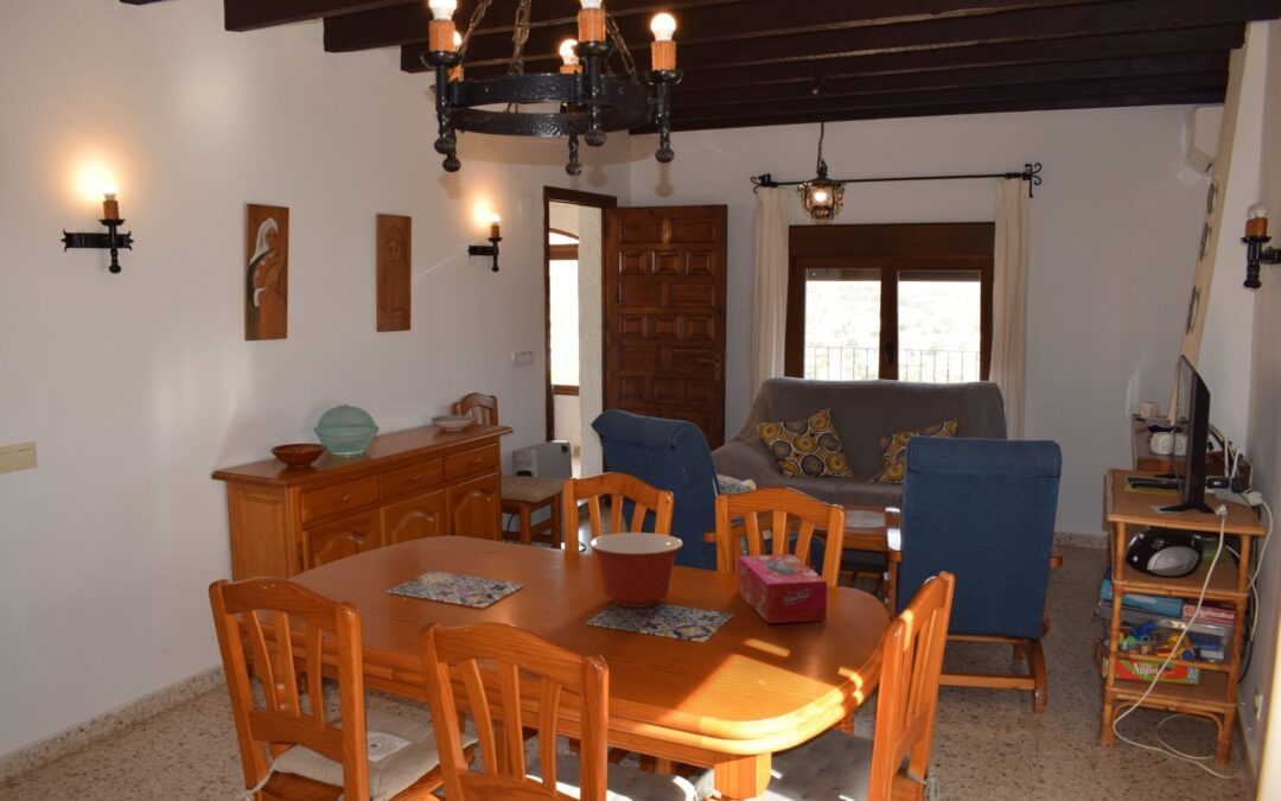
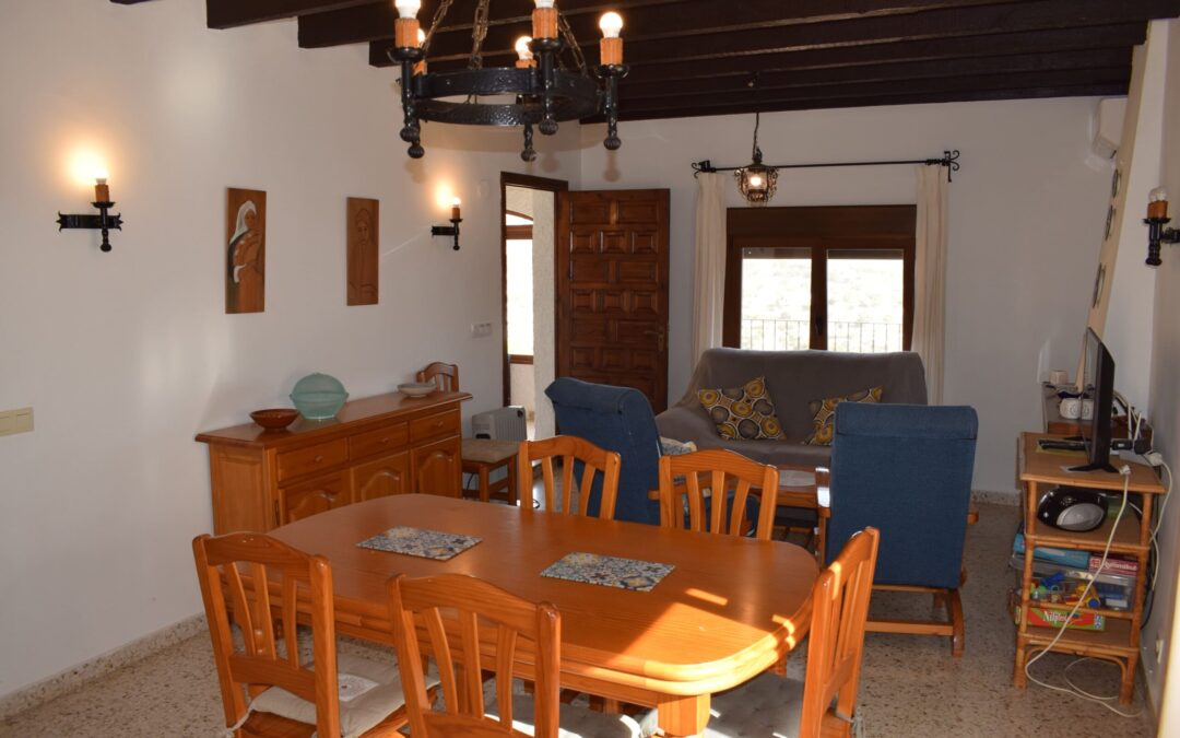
- tissue box (779, 586)
- mixing bowl (636, 571)
